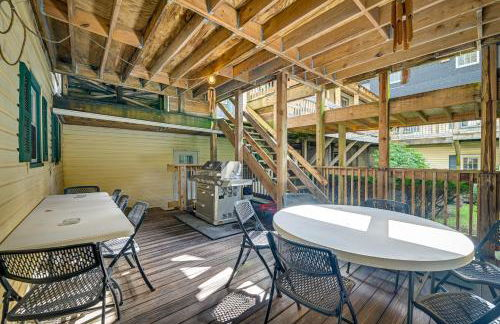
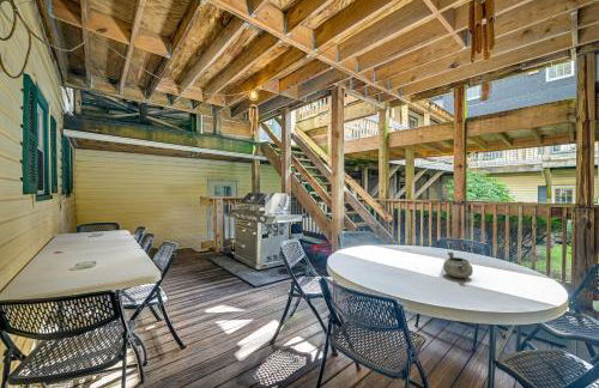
+ decorative bowl (458, 266)
